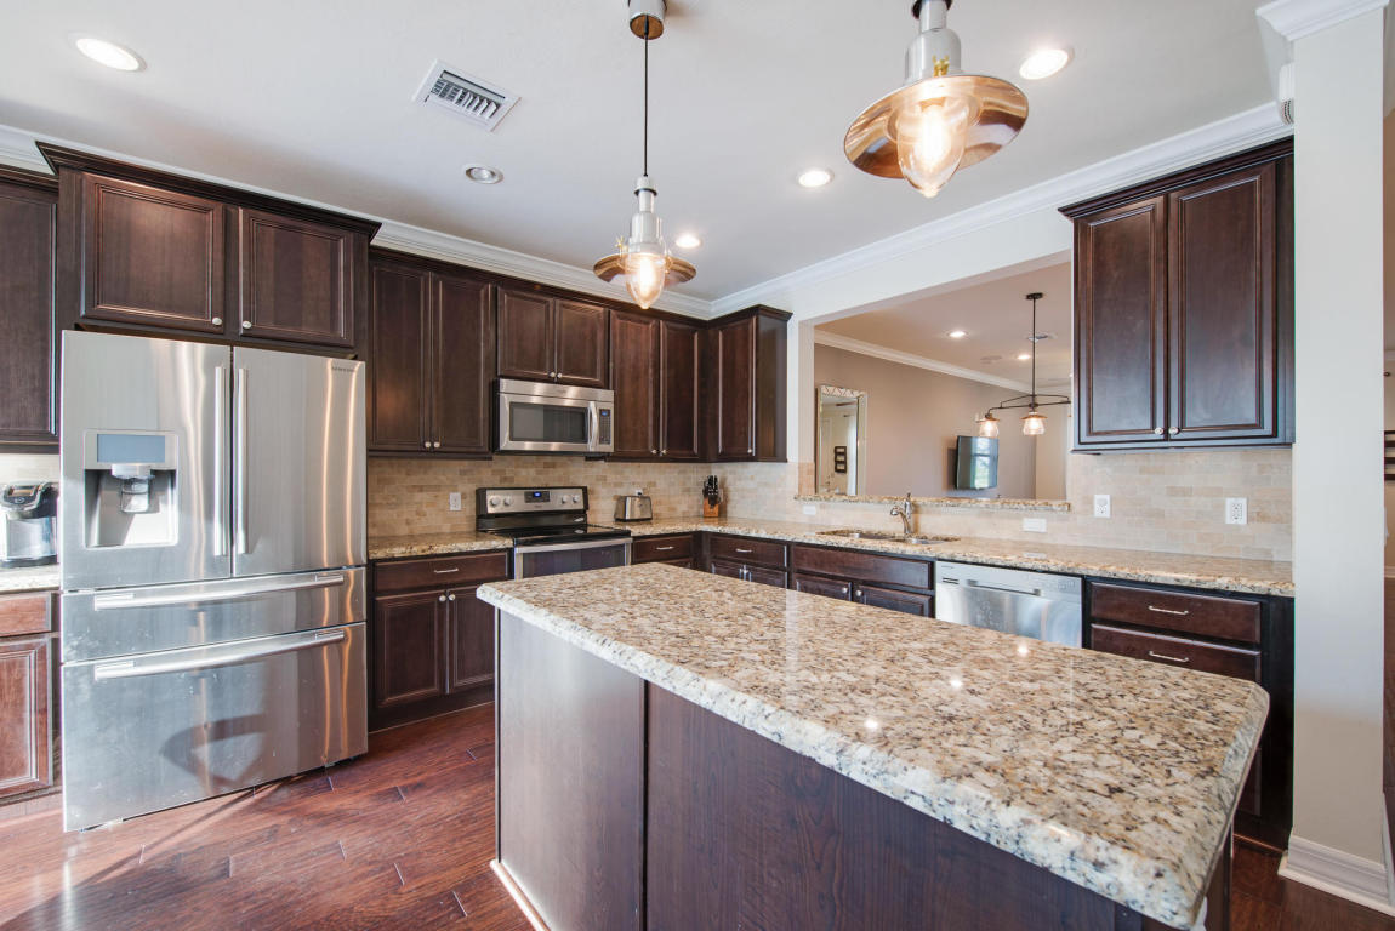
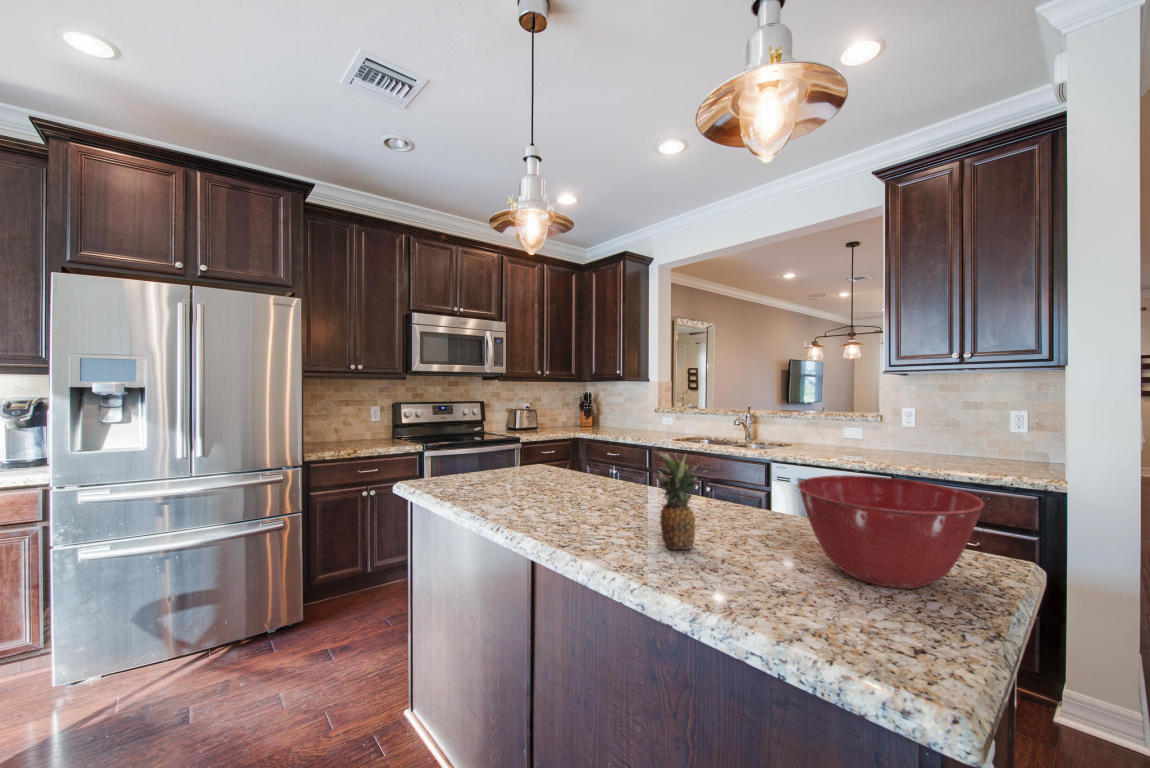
+ fruit (680, 499)
+ mixing bowl (882, 531)
